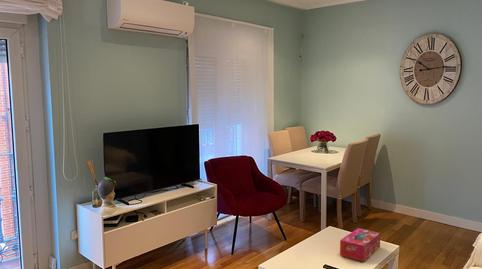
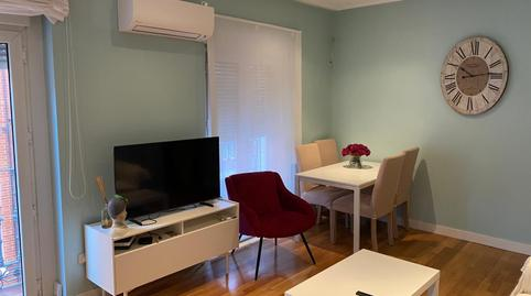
- tissue box (360, 243)
